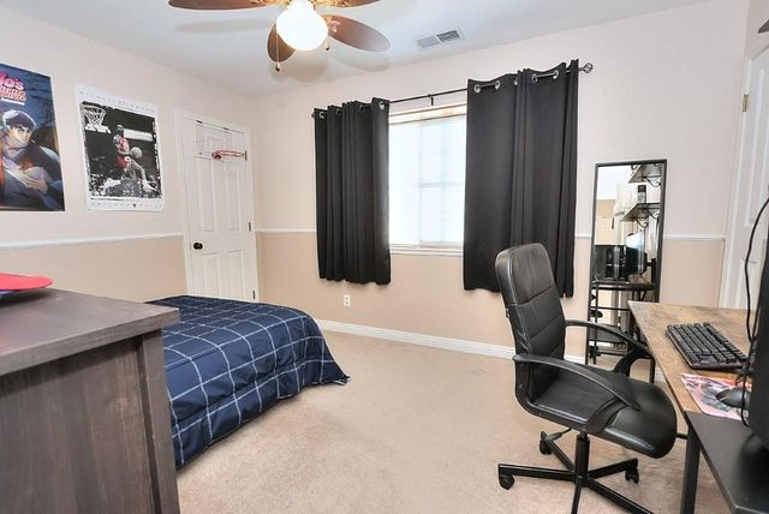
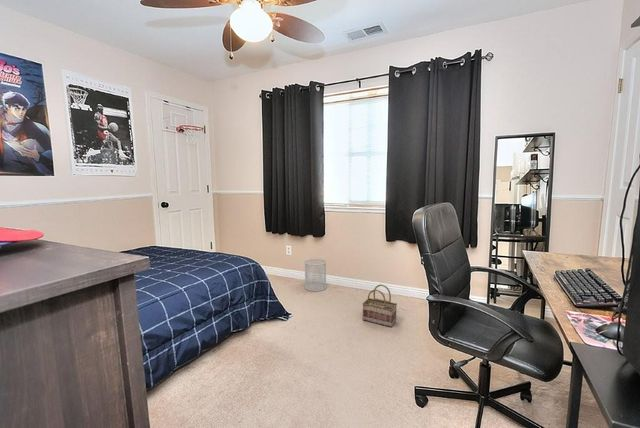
+ basket (379, 303)
+ wastebasket (315, 274)
